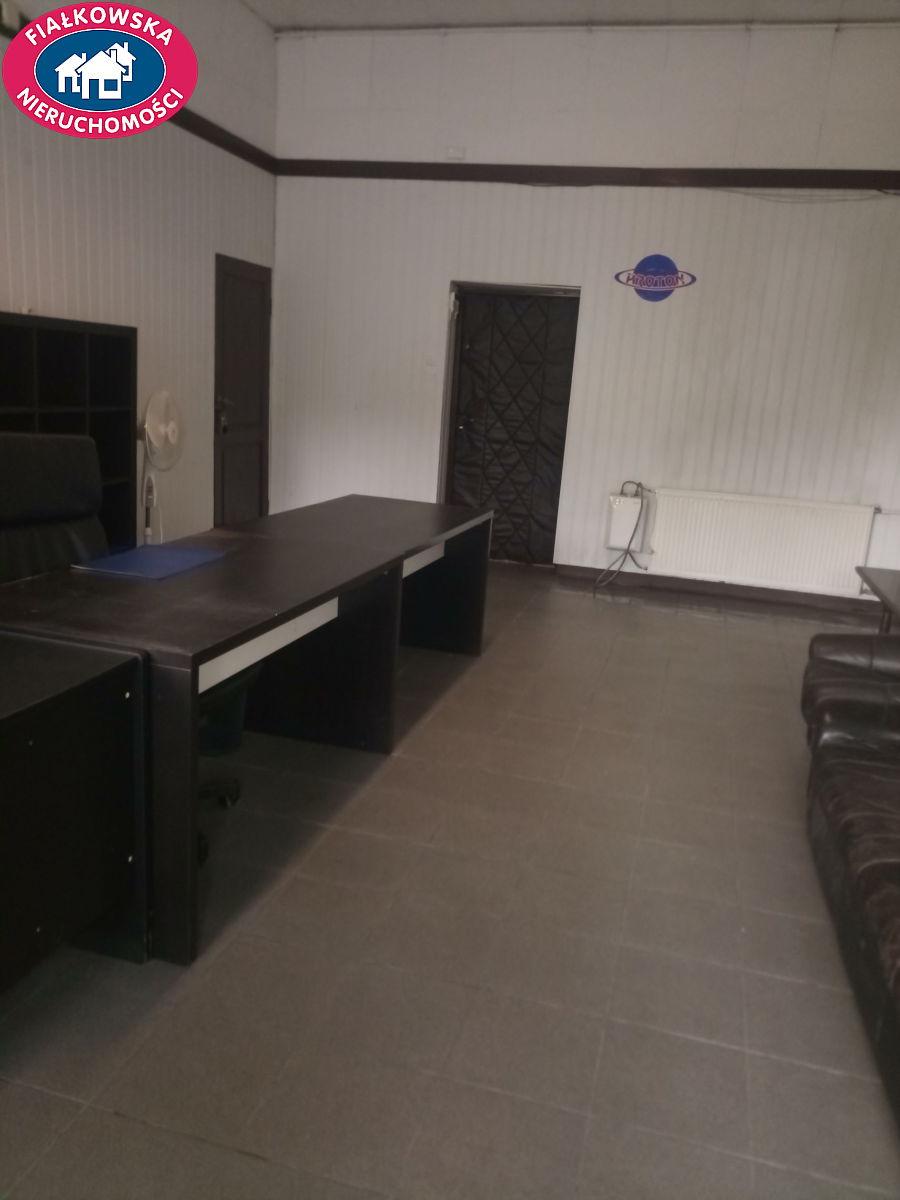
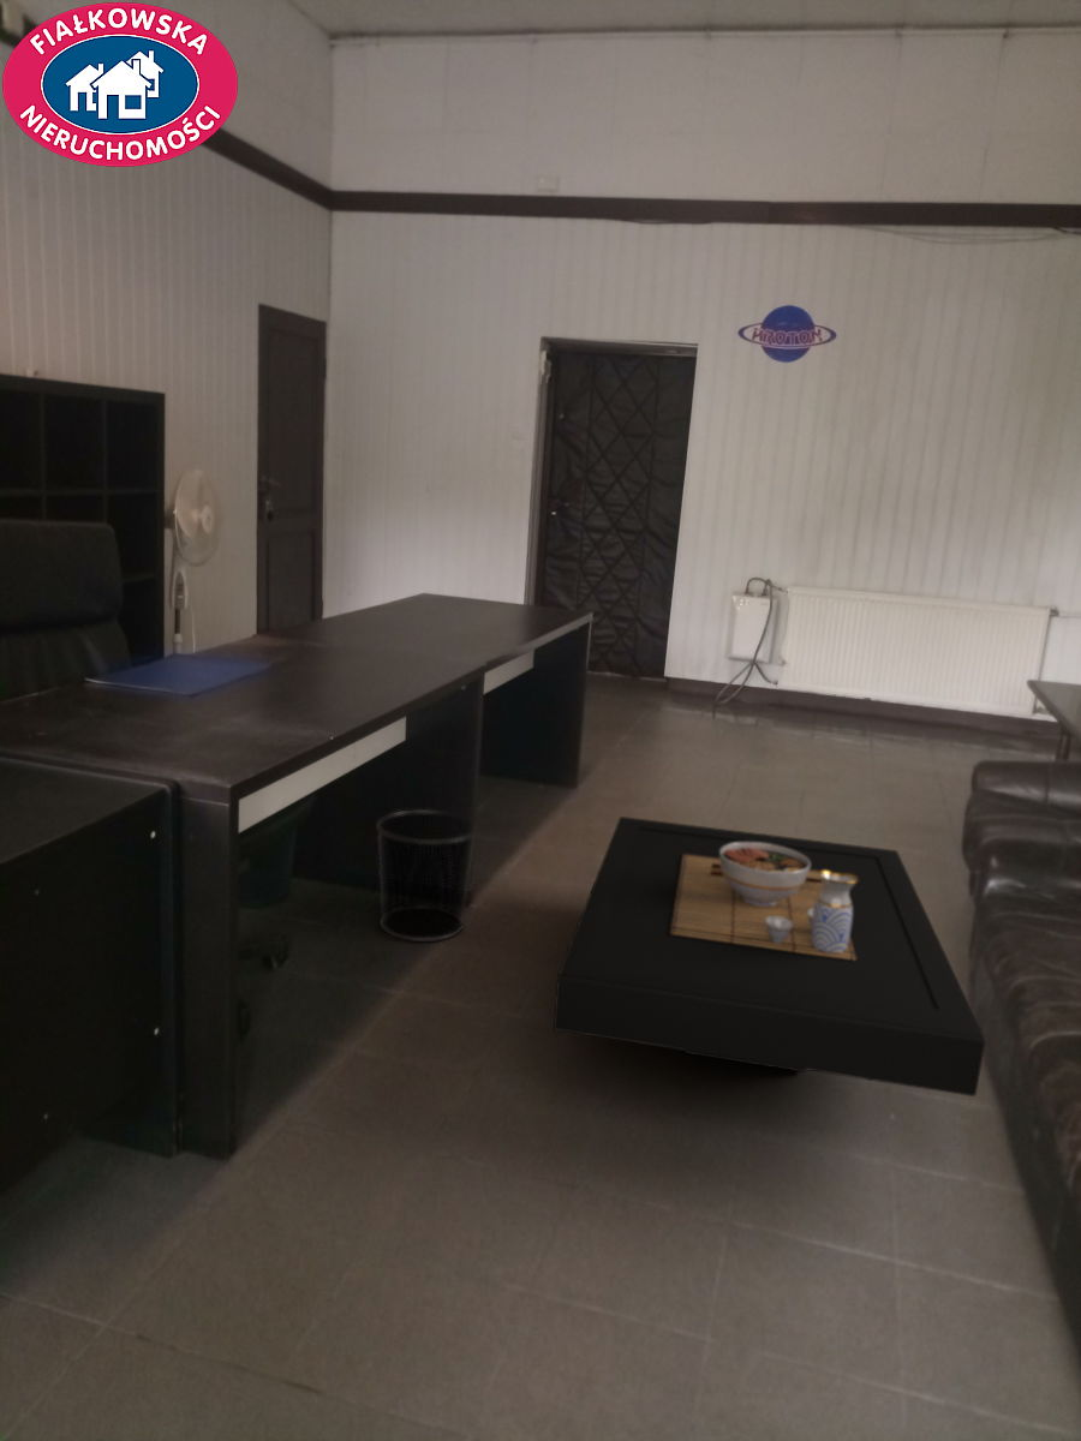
+ waste bin (424, 874)
+ coffee table (755, 931)
